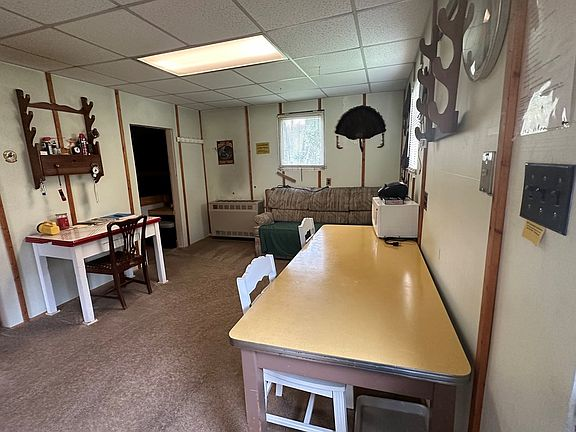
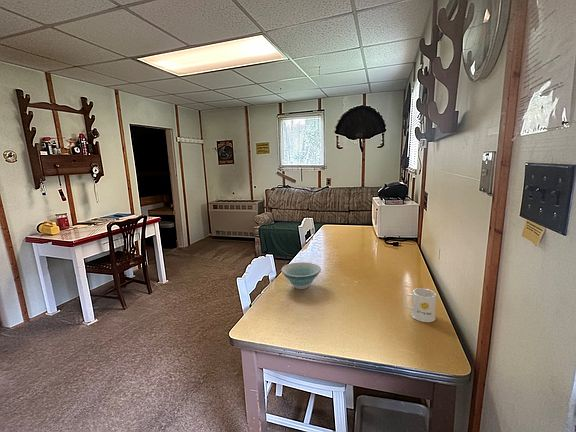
+ bowl (301, 277)
+ mug (420, 304)
